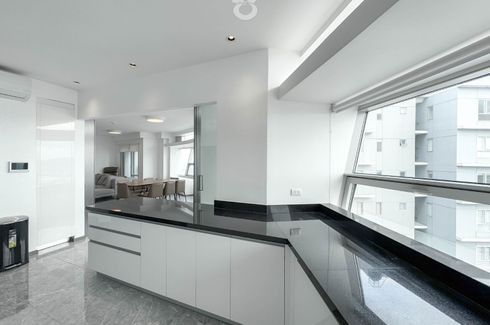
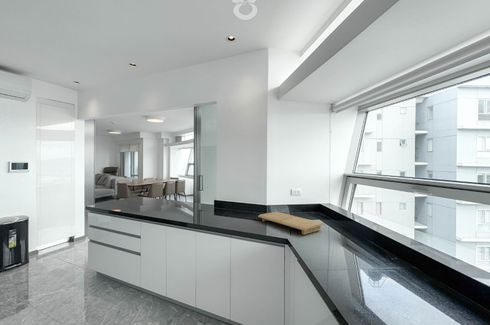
+ cutting board (289, 222)
